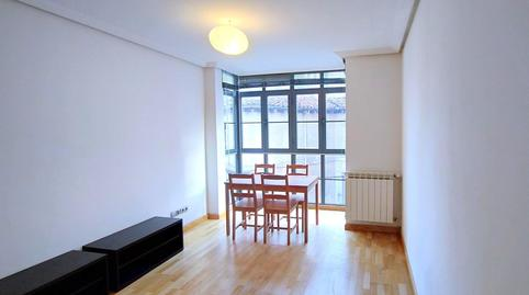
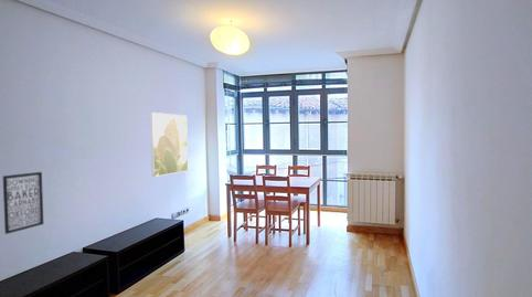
+ wall art (24, 201)
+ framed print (170, 144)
